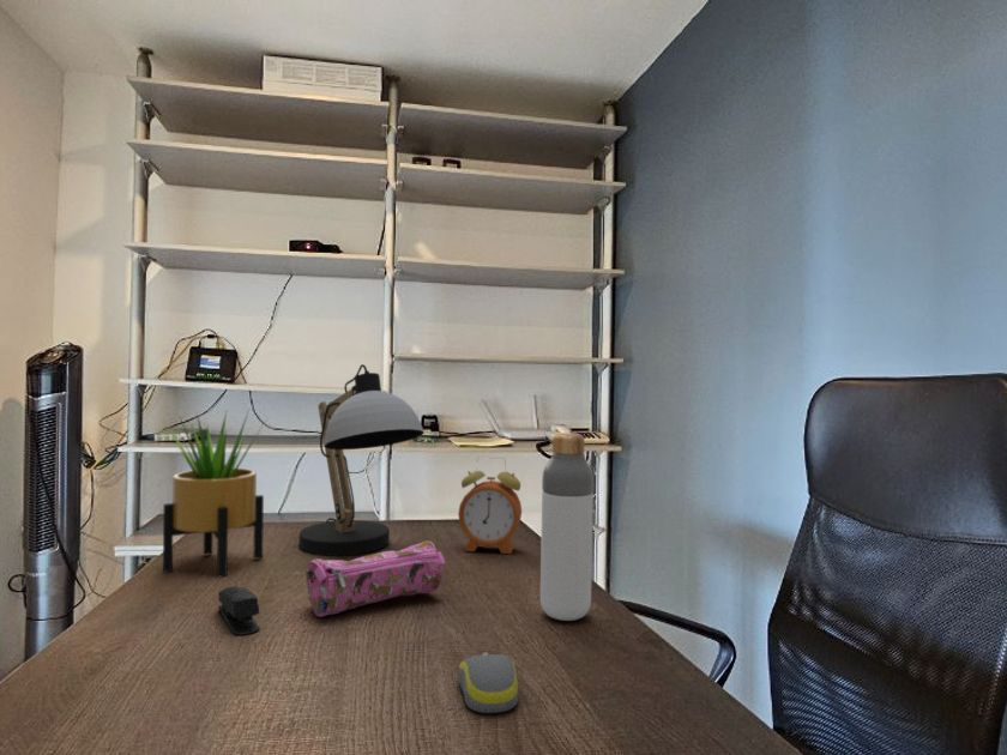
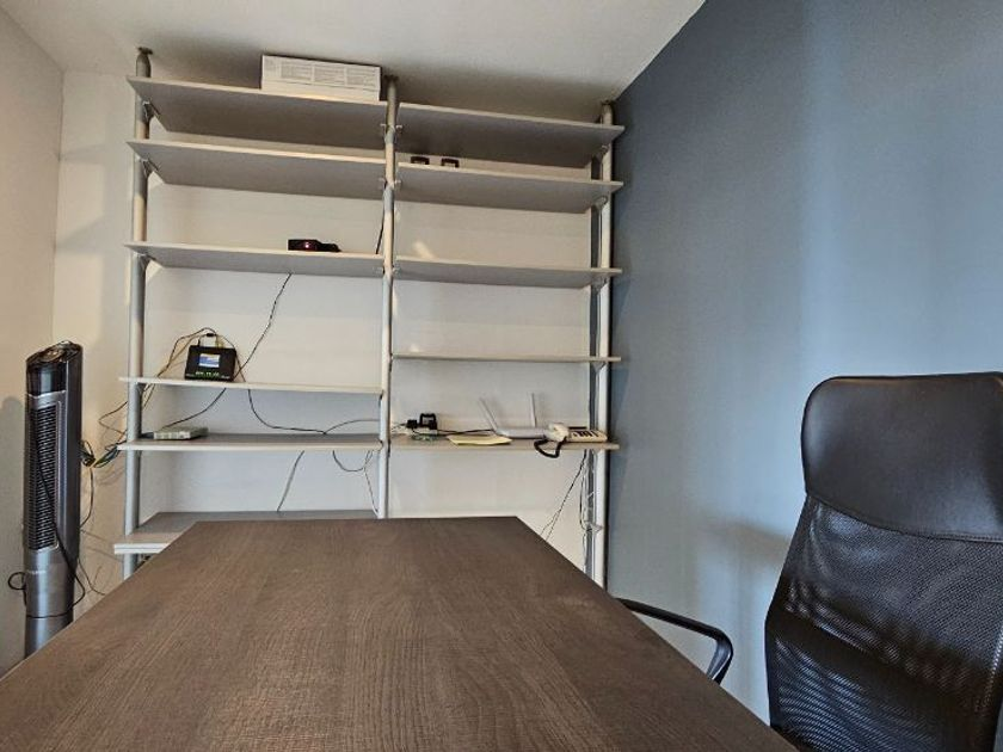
- potted plant (215, 487)
- desk lamp (351, 448)
- pencil case (376, 575)
- computer mouse (488, 672)
- bottle (566, 524)
- stapler (237, 602)
- alarm clock (490, 503)
